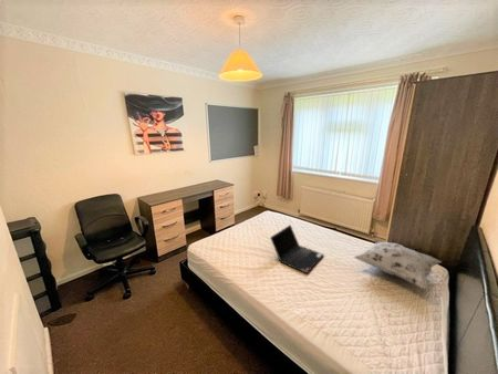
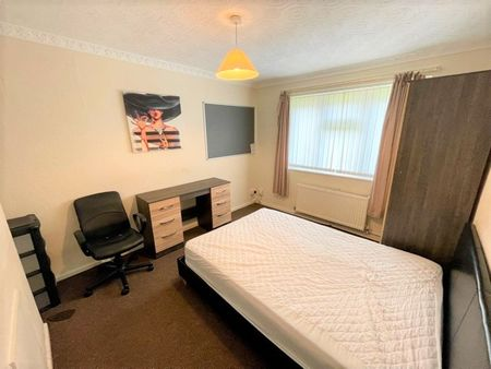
- decorative pillow (396, 259)
- laptop computer (297, 247)
